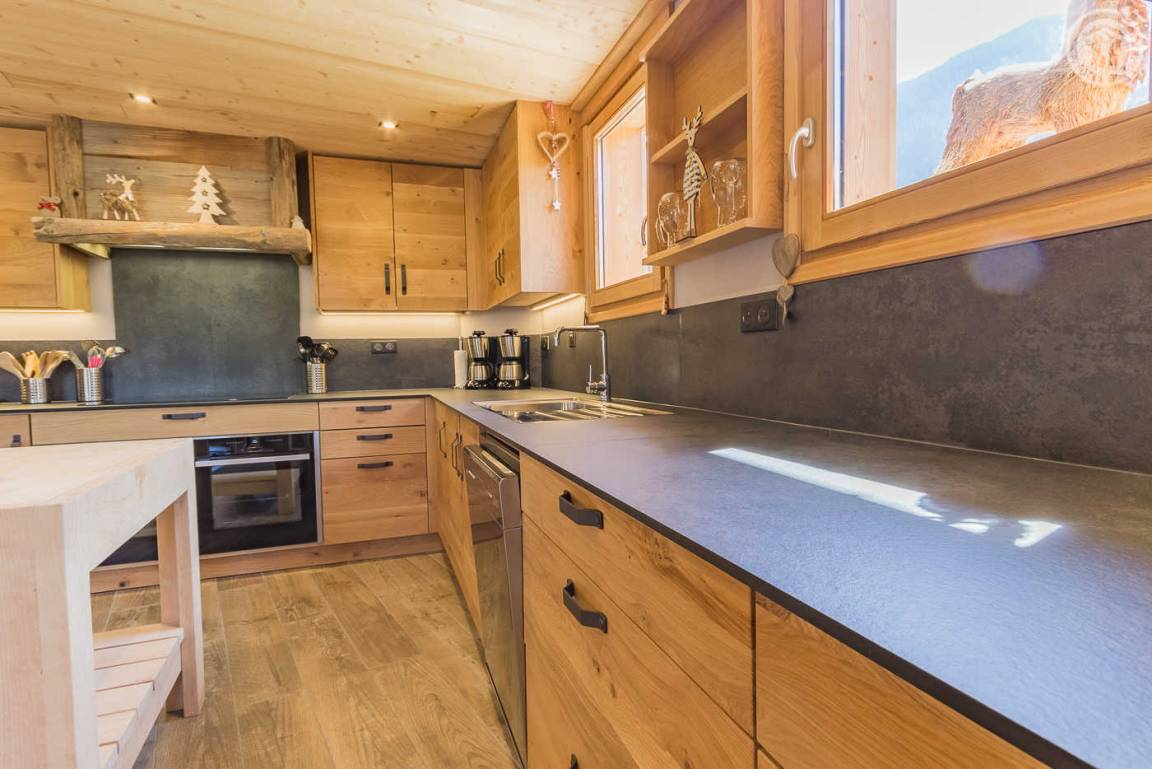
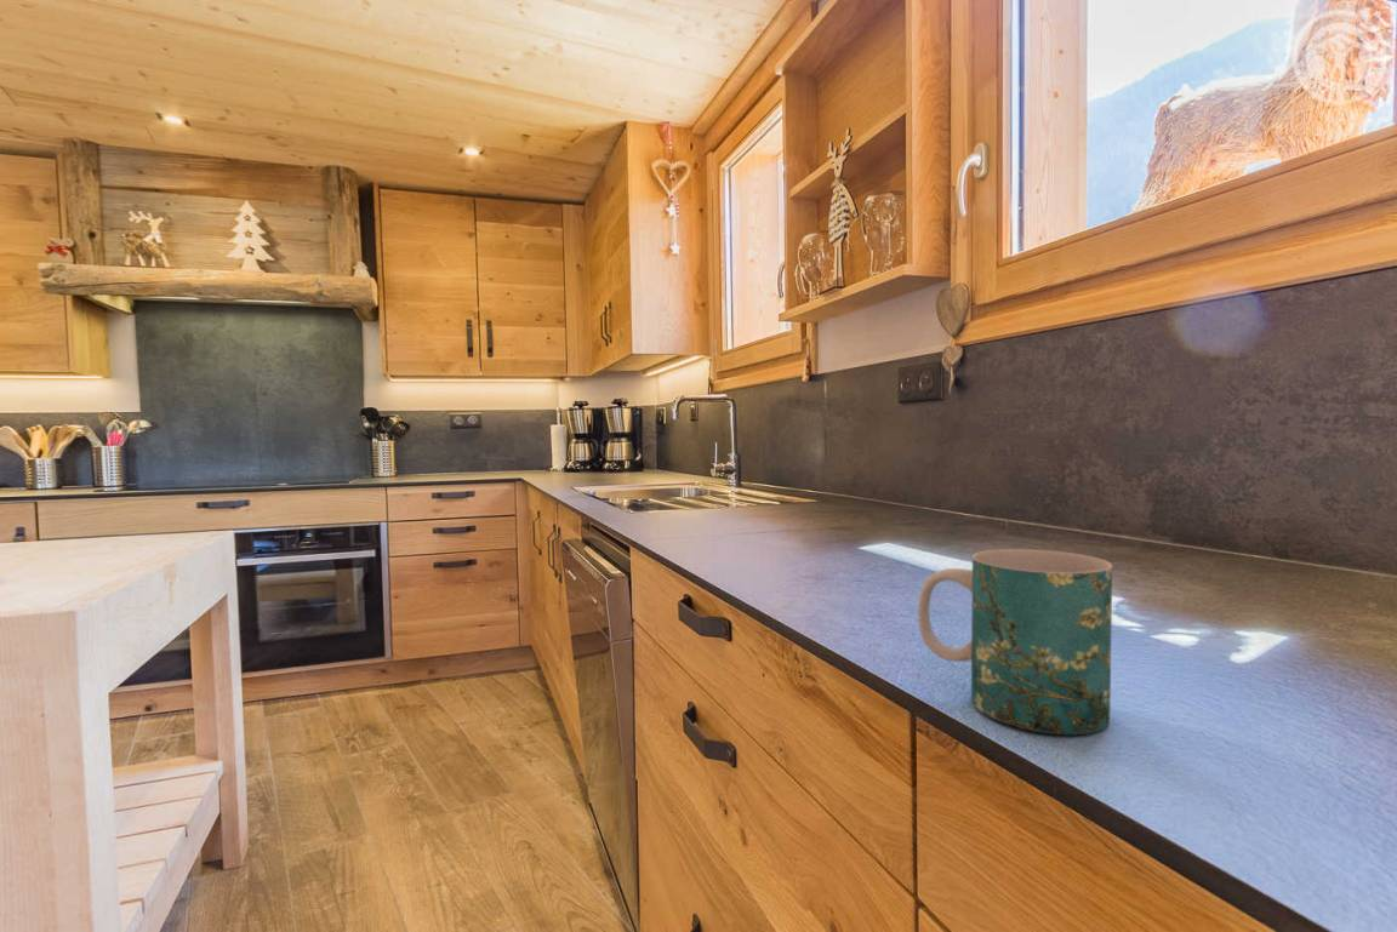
+ mug (1008, 629)
